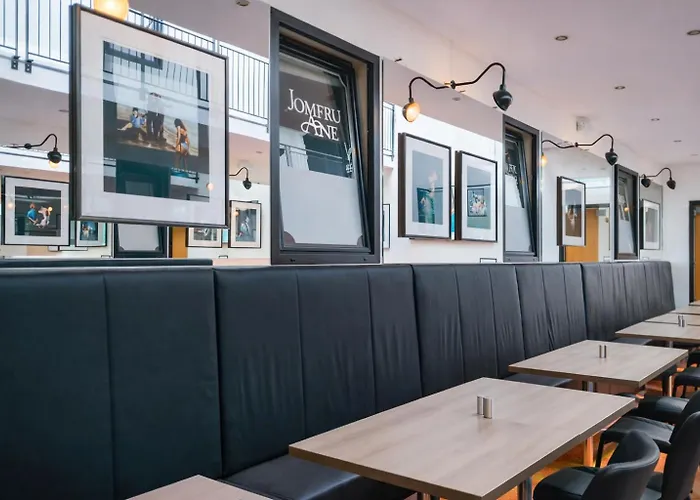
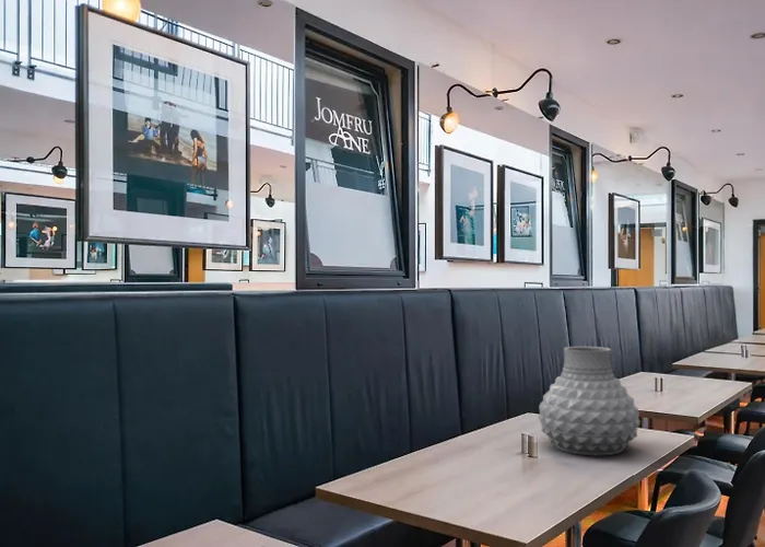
+ vase (587, 397)
